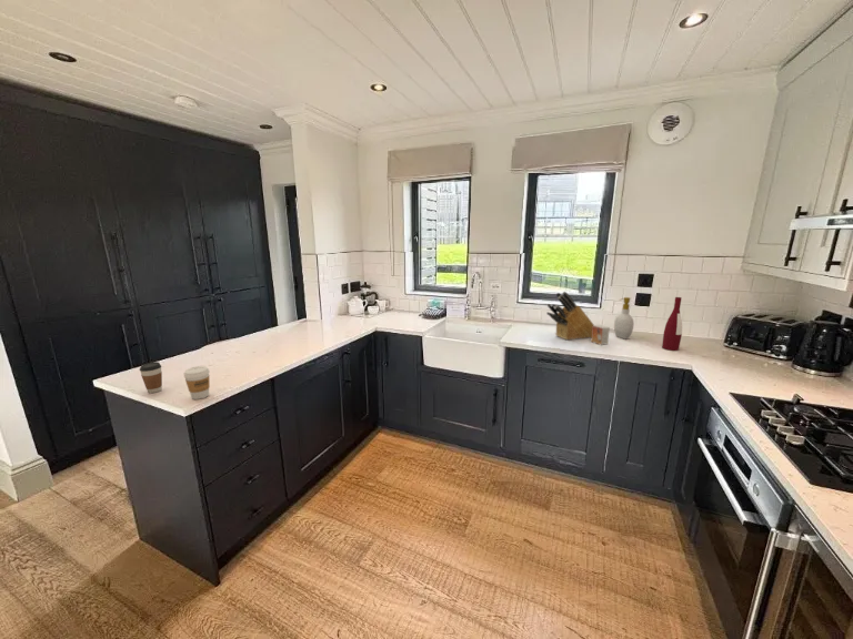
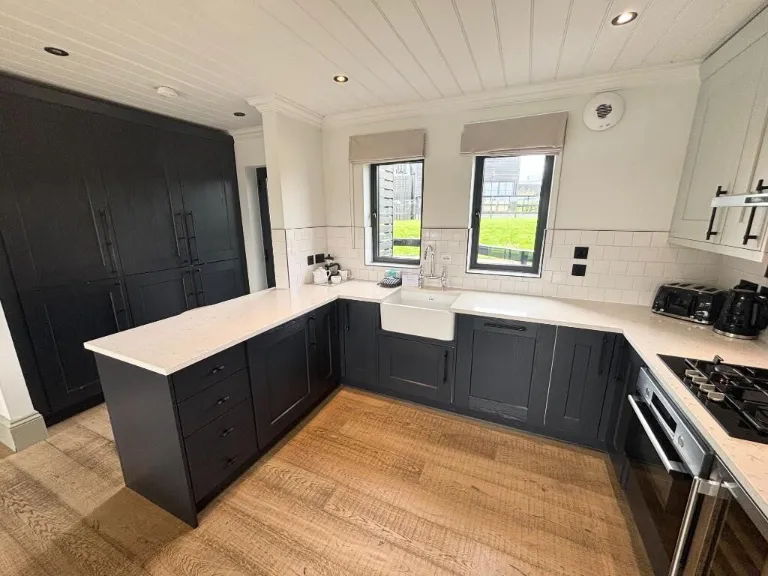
- coffee cup (152, 377)
- soap bottle (623, 317)
- coffee cup (198, 382)
- knife block (573, 314)
- alcohol (674, 323)
- small box (600, 334)
